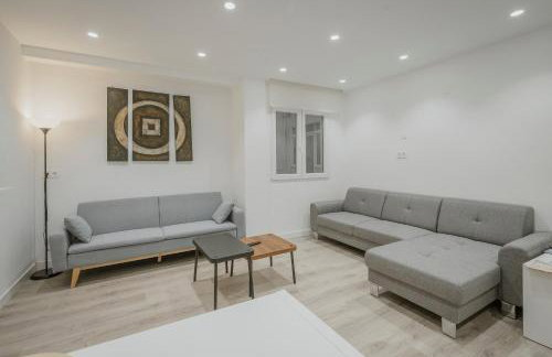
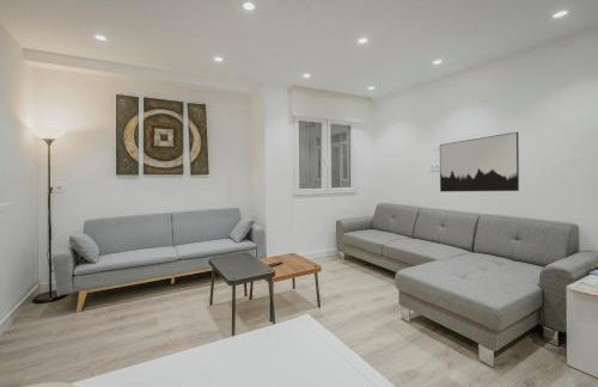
+ wall art (475, 165)
